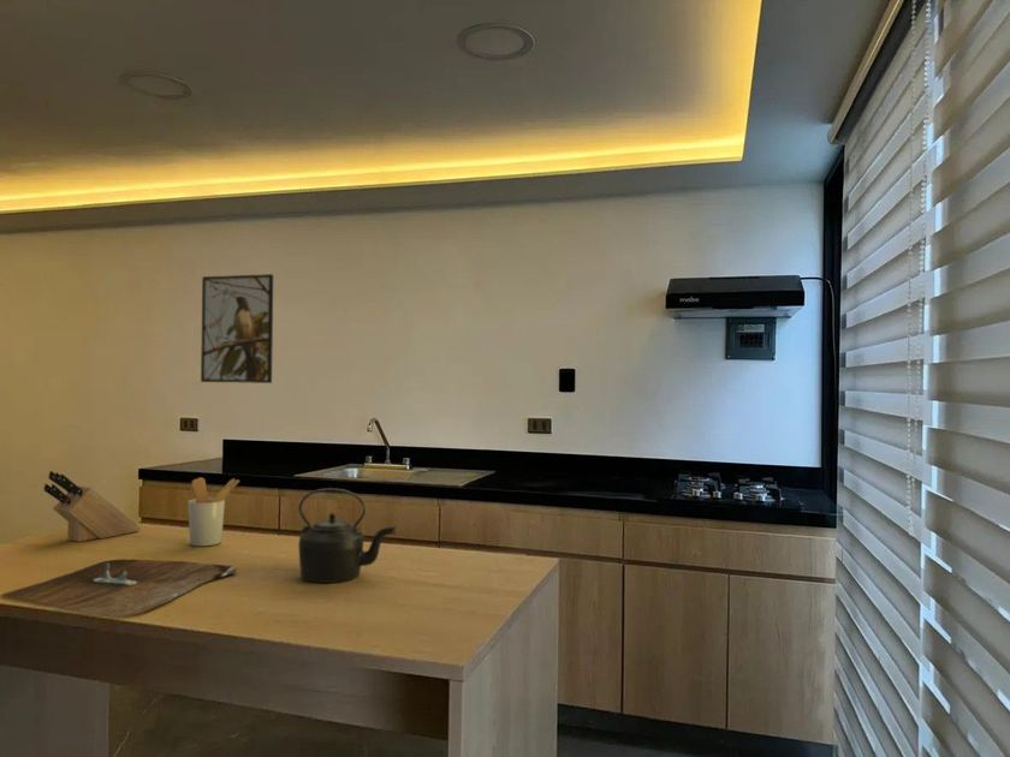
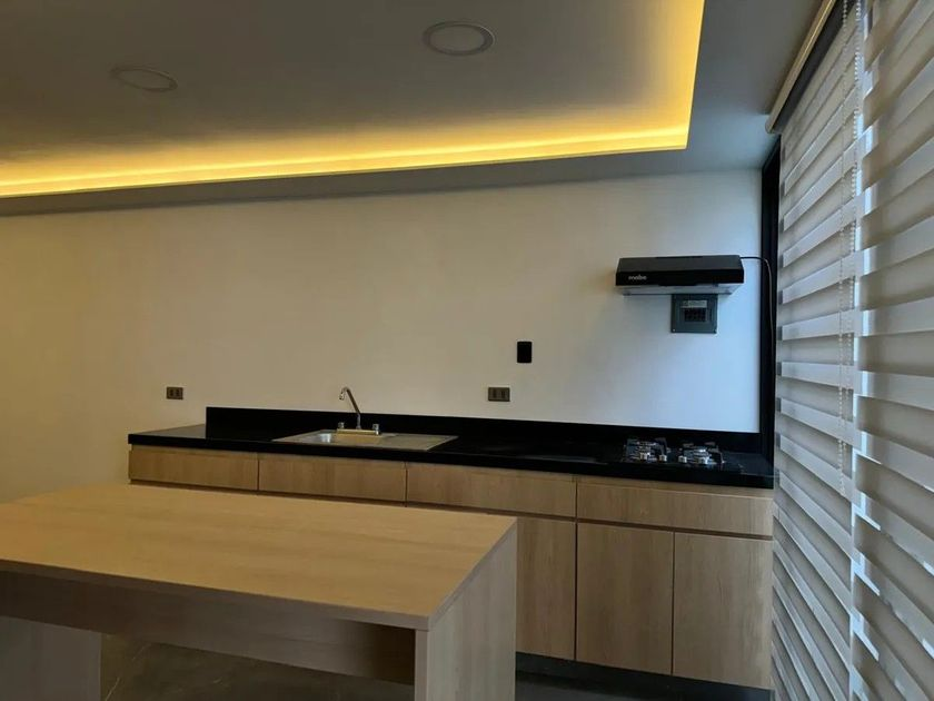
- knife block (91, 502)
- kettle (346, 531)
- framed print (236, 328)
- cutting board (129, 572)
- utensil holder (214, 509)
